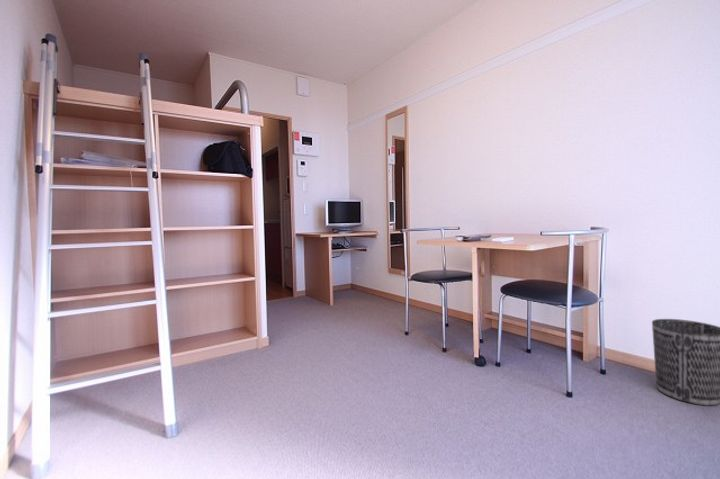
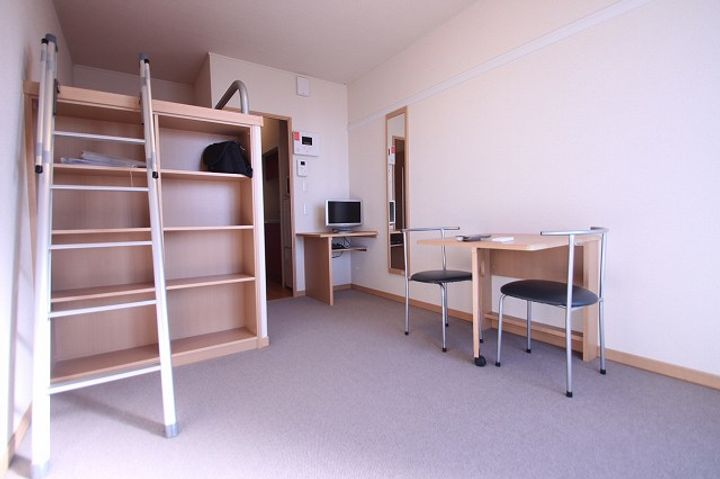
- wastebasket (687, 360)
